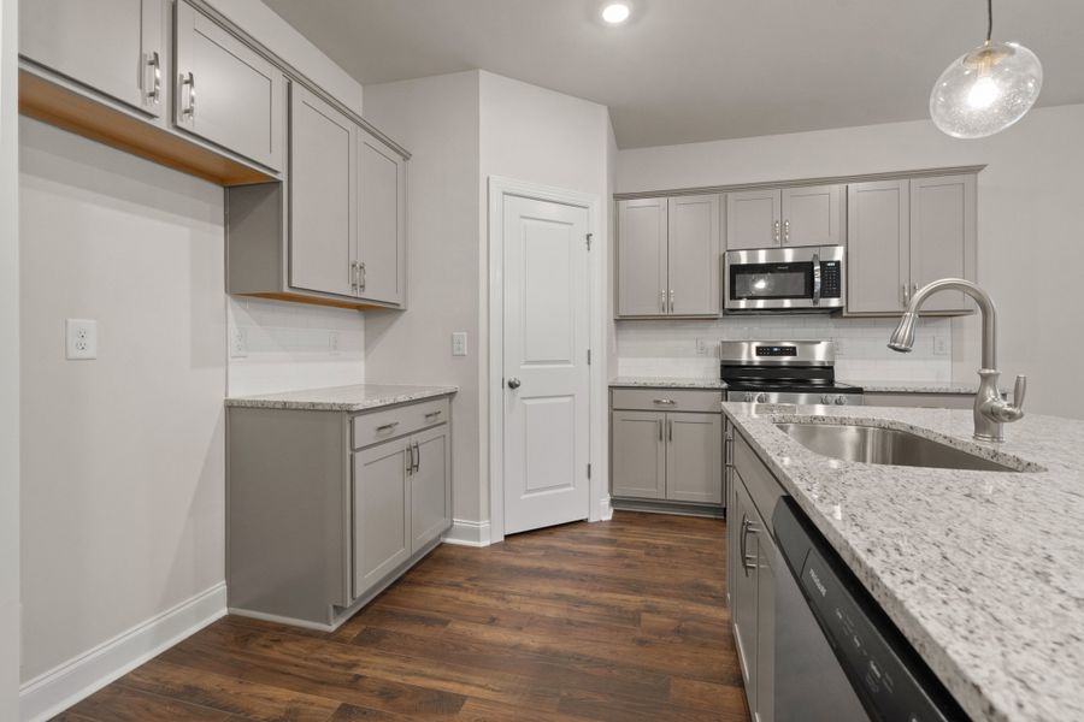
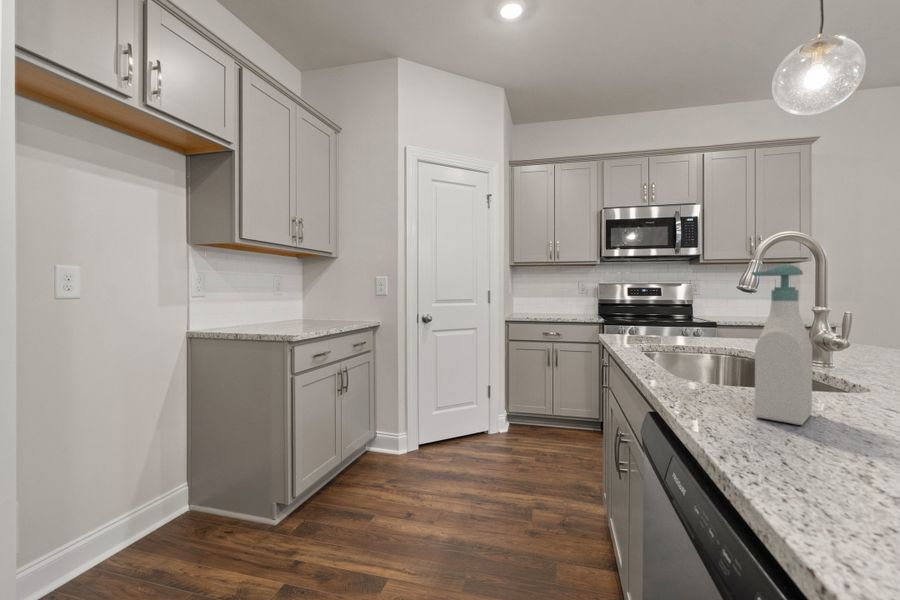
+ soap bottle (778, 339)
